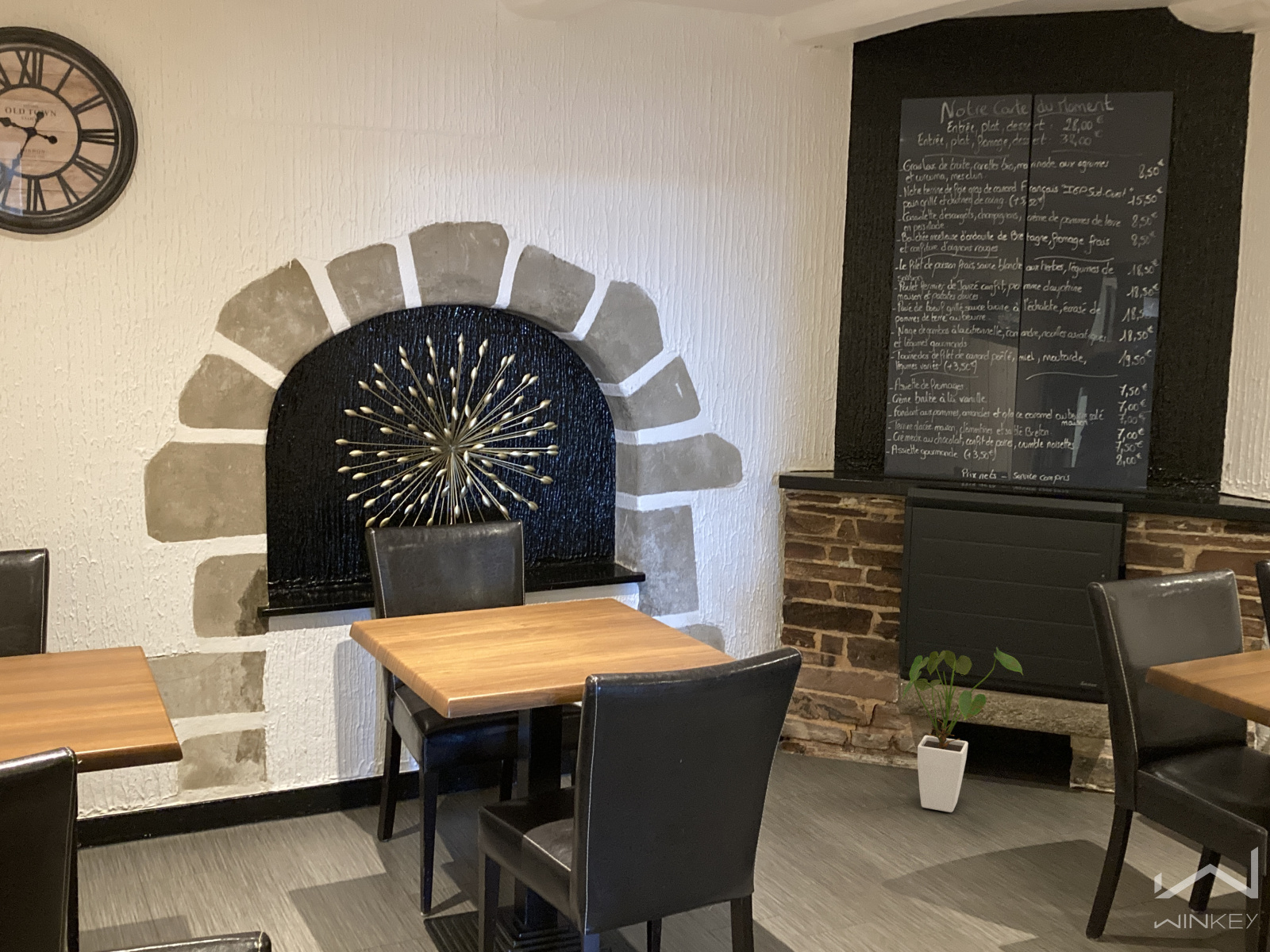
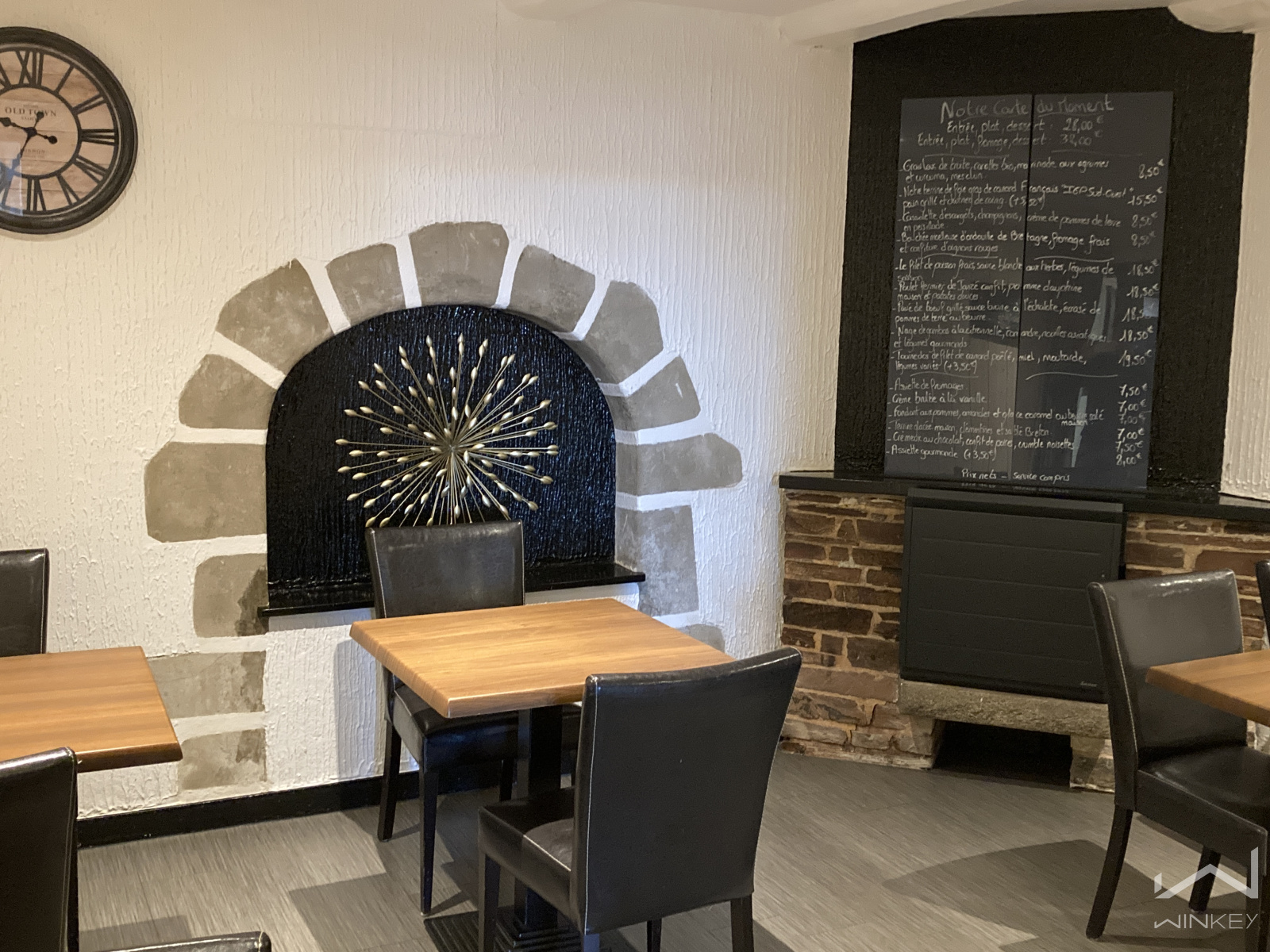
- house plant (952, 727)
